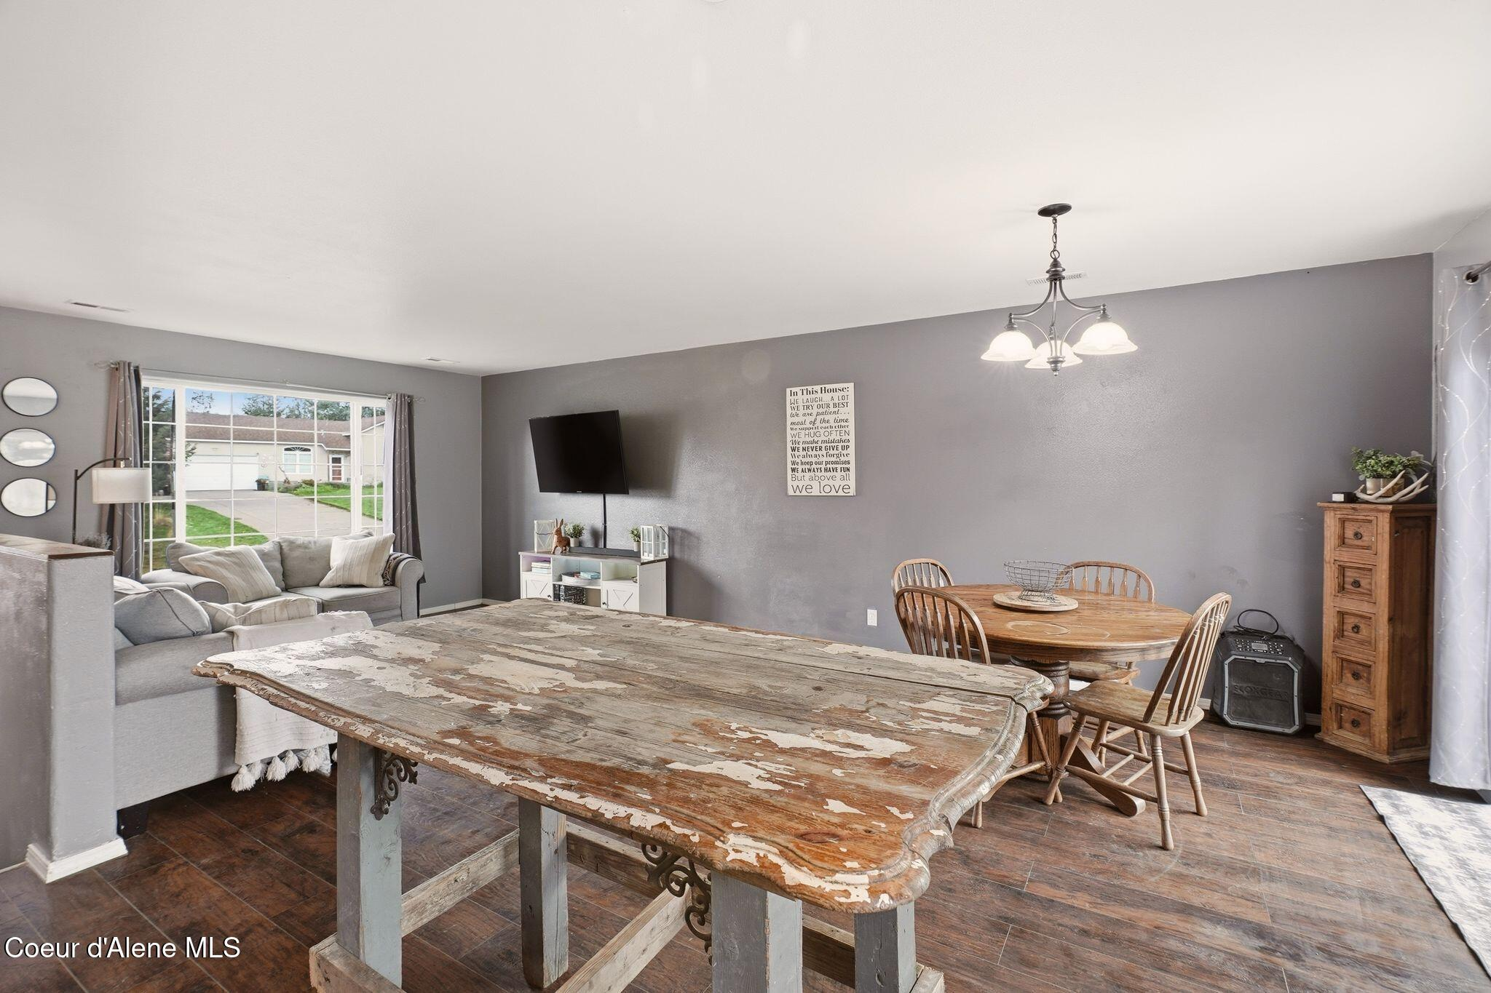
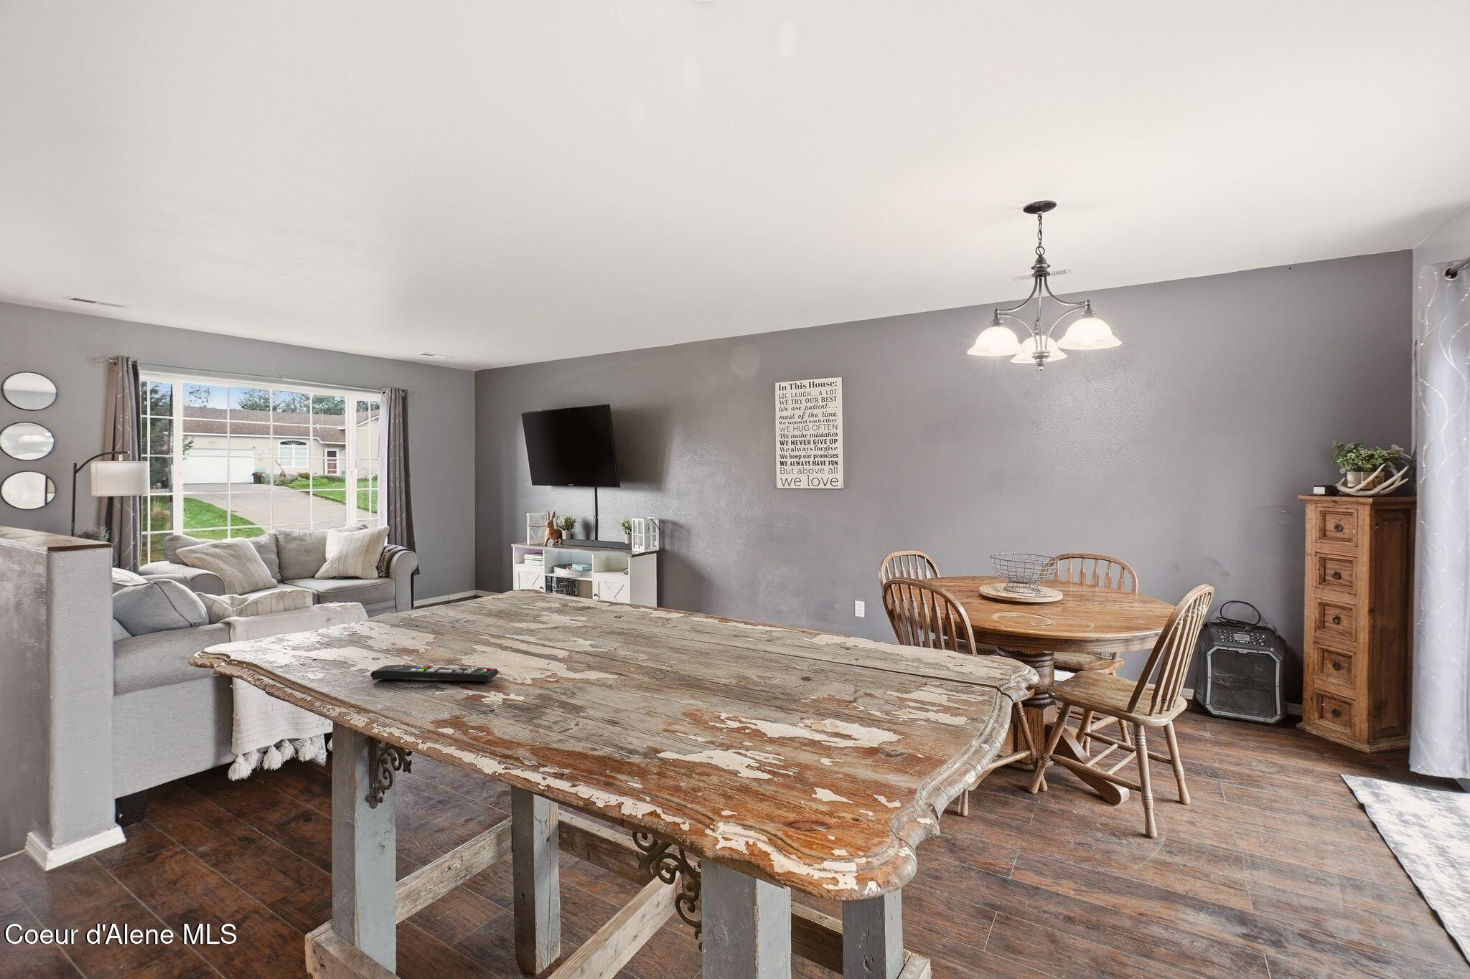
+ remote control (434, 673)
